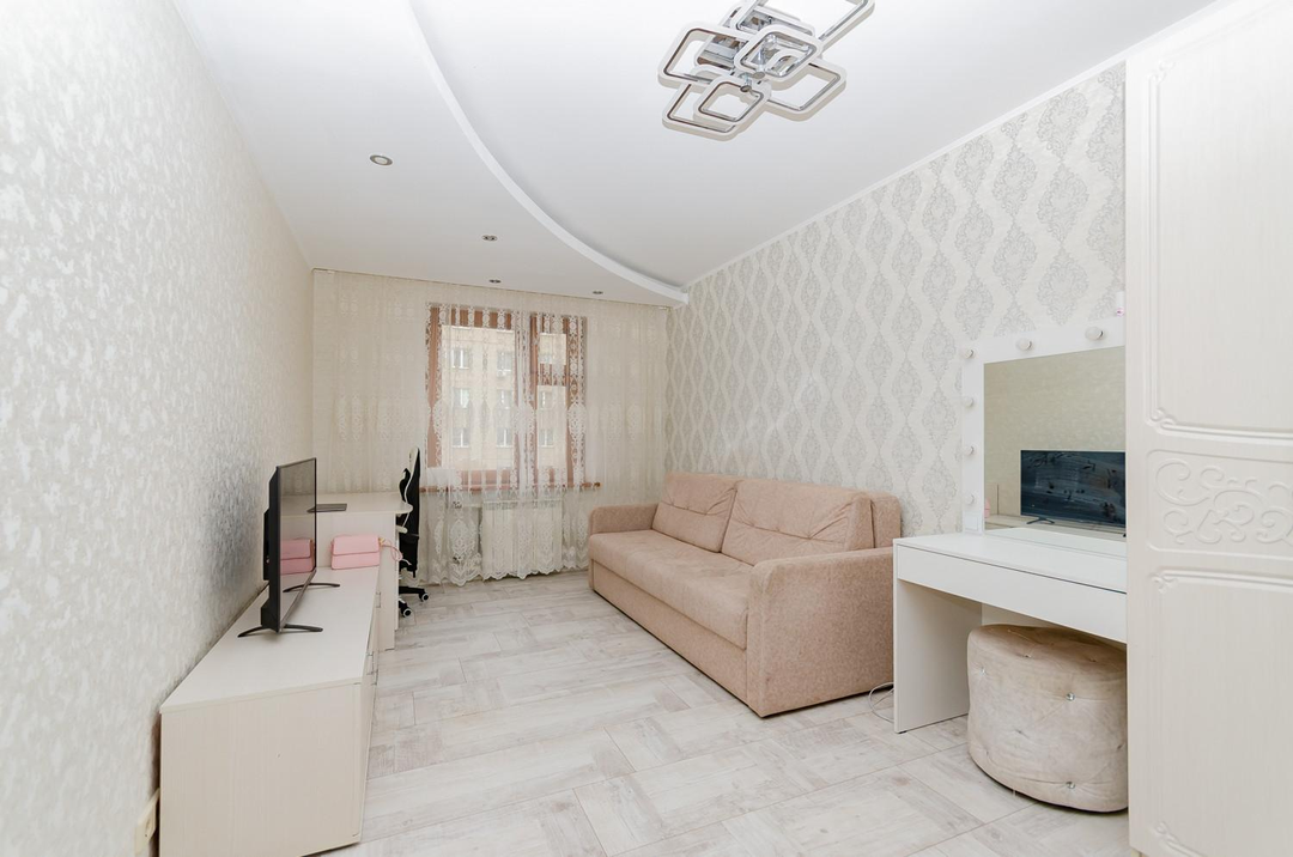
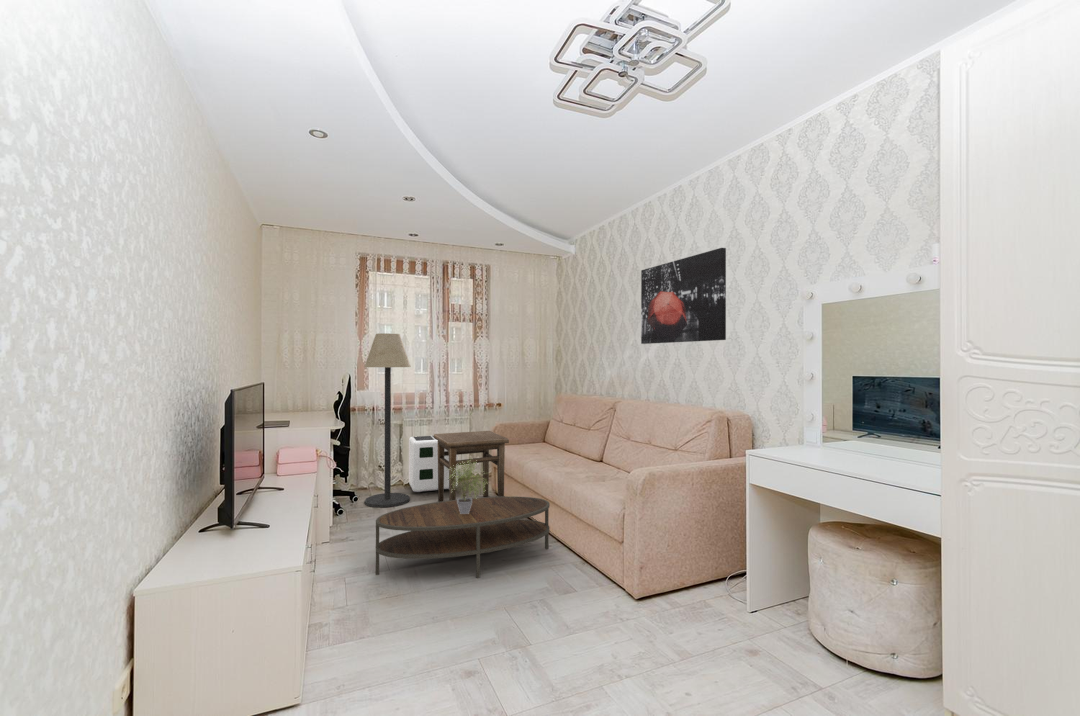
+ air purifier (433, 462)
+ coffee table (467, 535)
+ floor lamp (387, 417)
+ potted plant (467, 483)
+ side table (468, 463)
+ wall art (678, 301)
